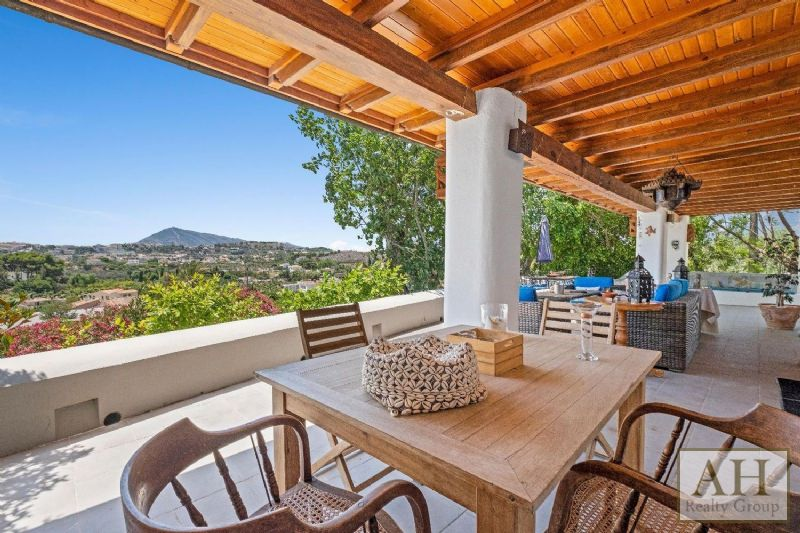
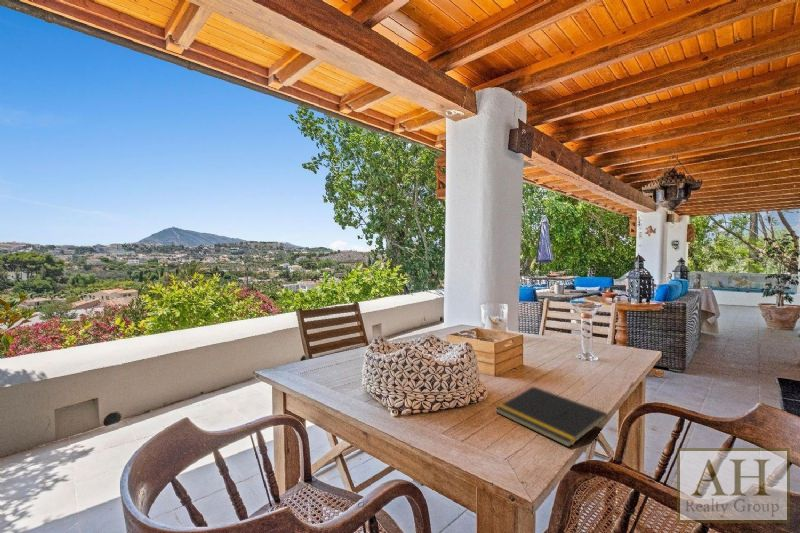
+ notepad (548, 412)
